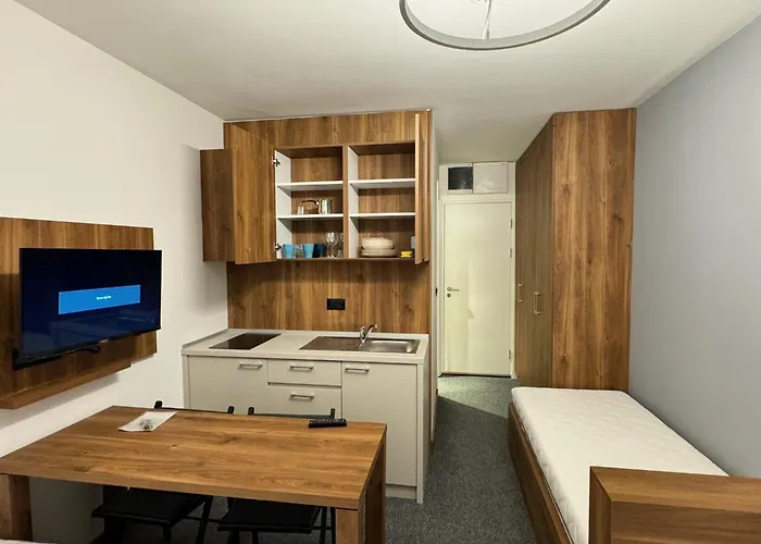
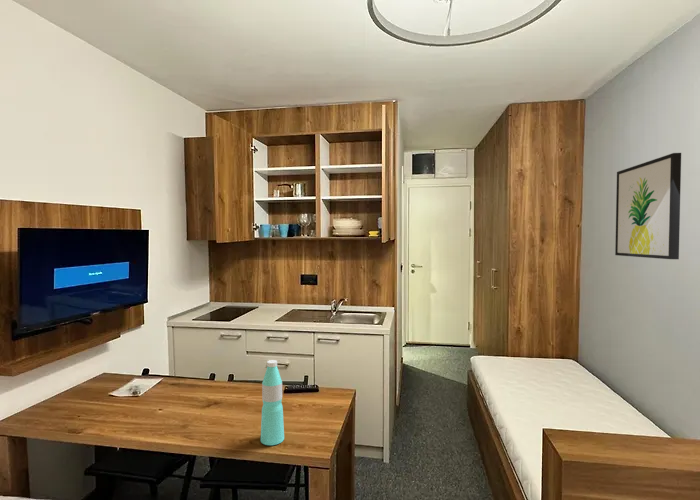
+ water bottle (272, 400)
+ wall art (644, 210)
